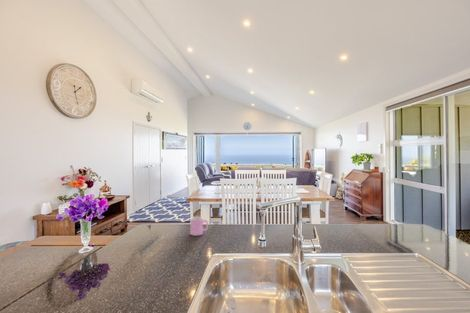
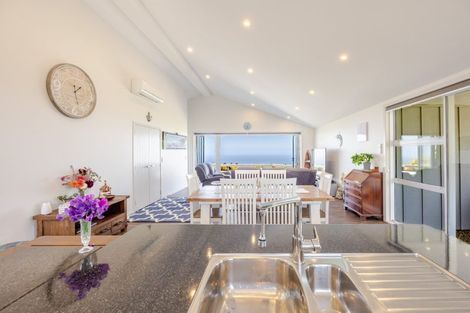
- cup (199, 225)
